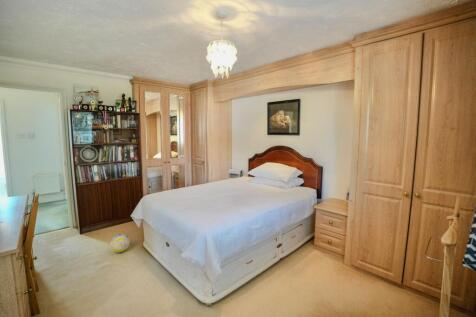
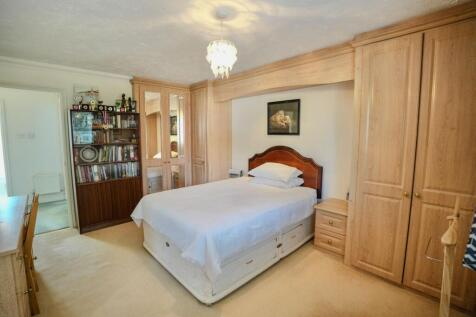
- ball (120, 243)
